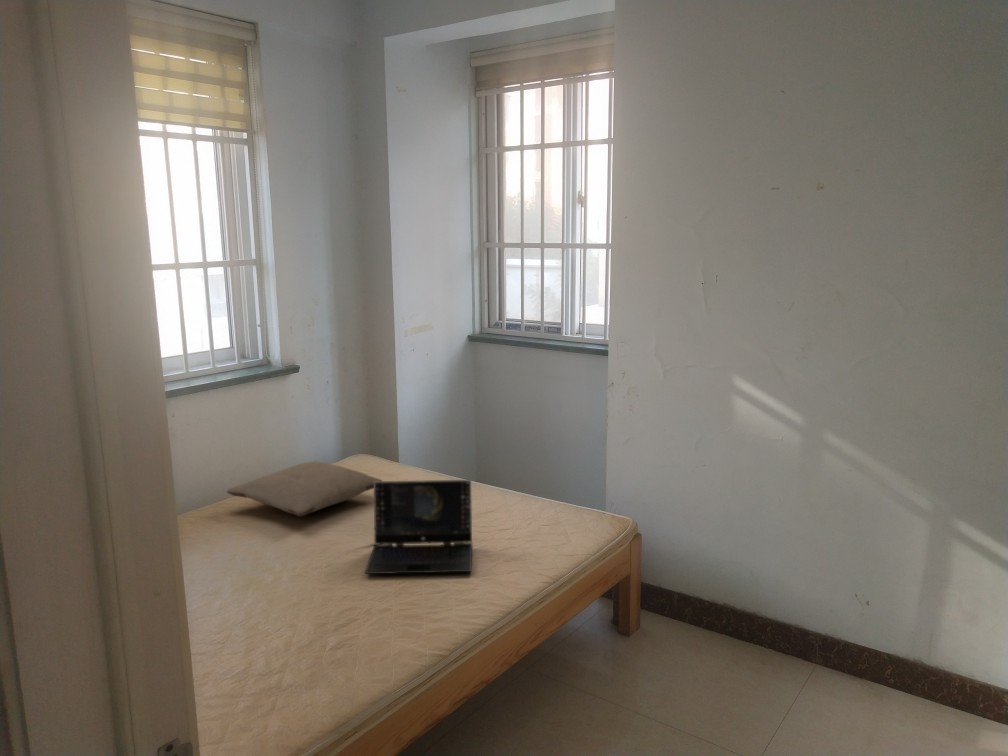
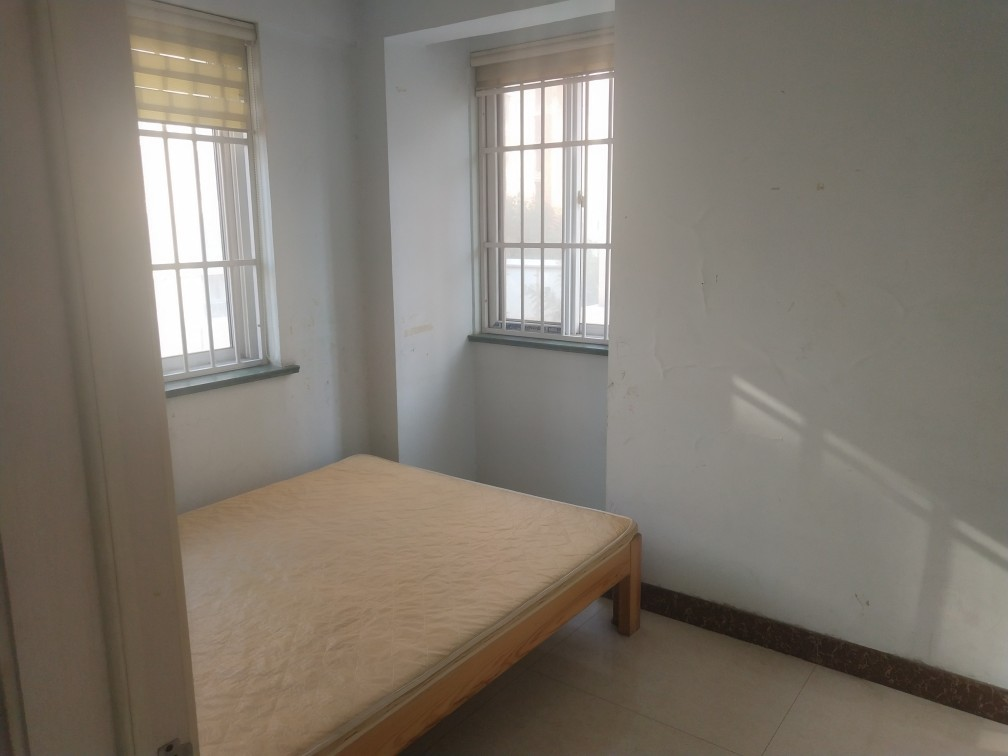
- pillow (306, 487)
- laptop (420, 526)
